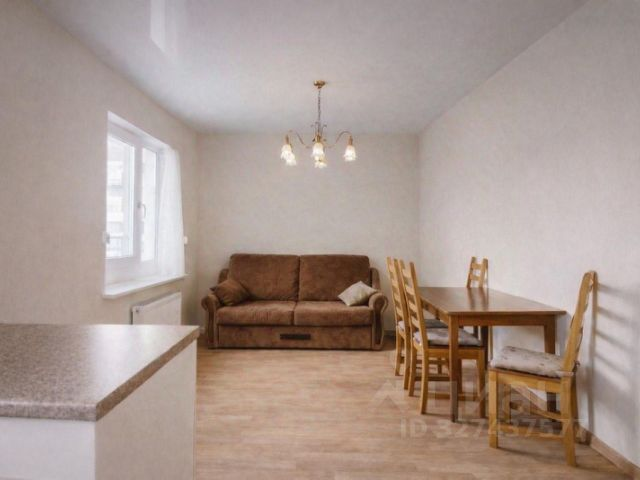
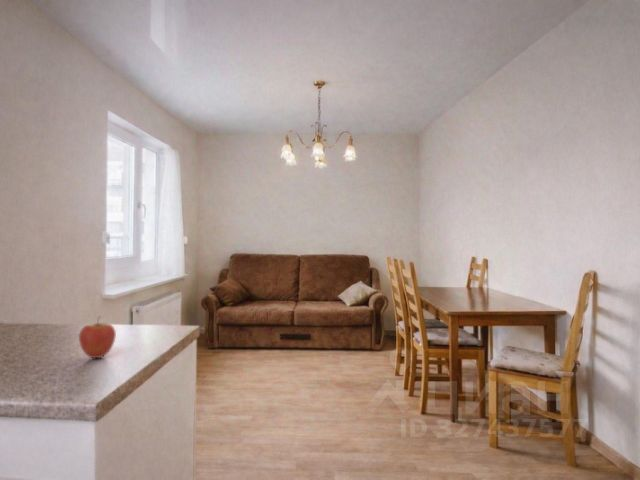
+ fruit (97, 336)
